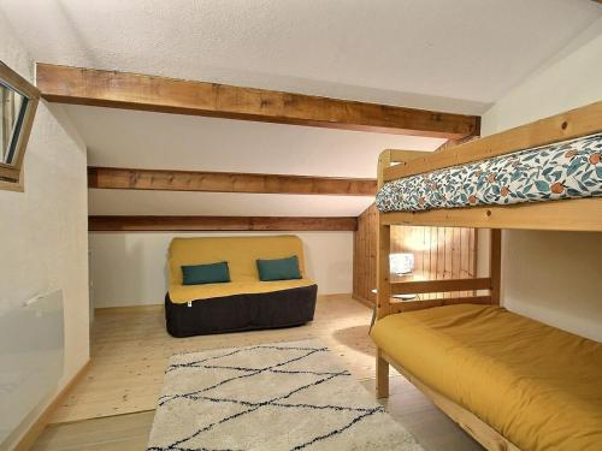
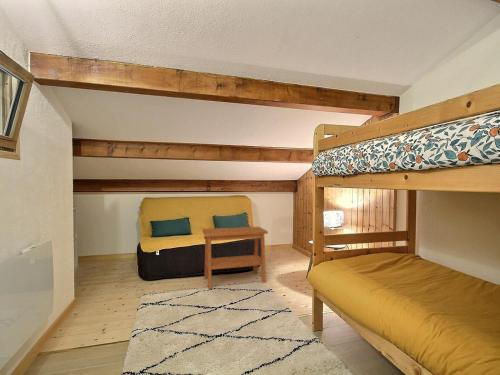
+ side table (235, 256)
